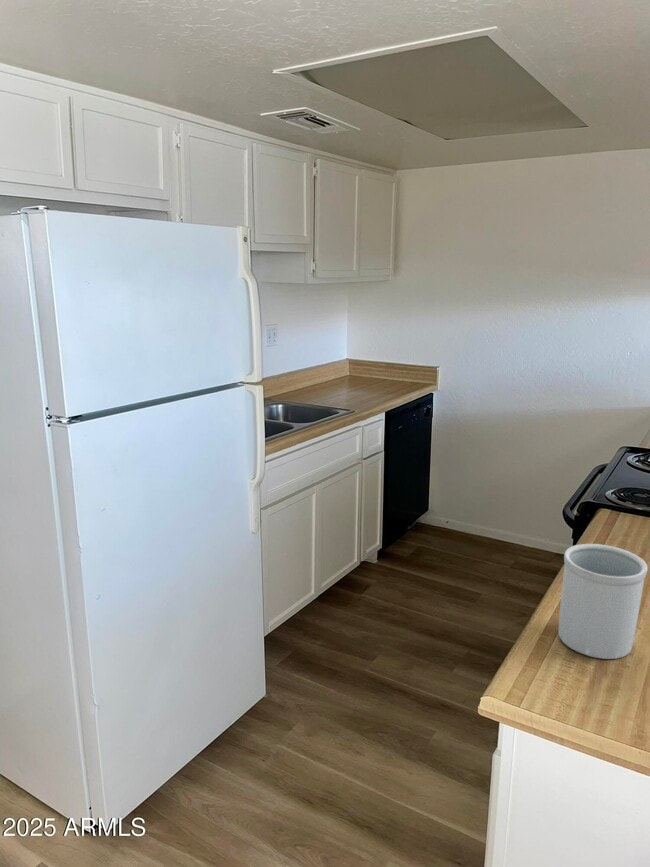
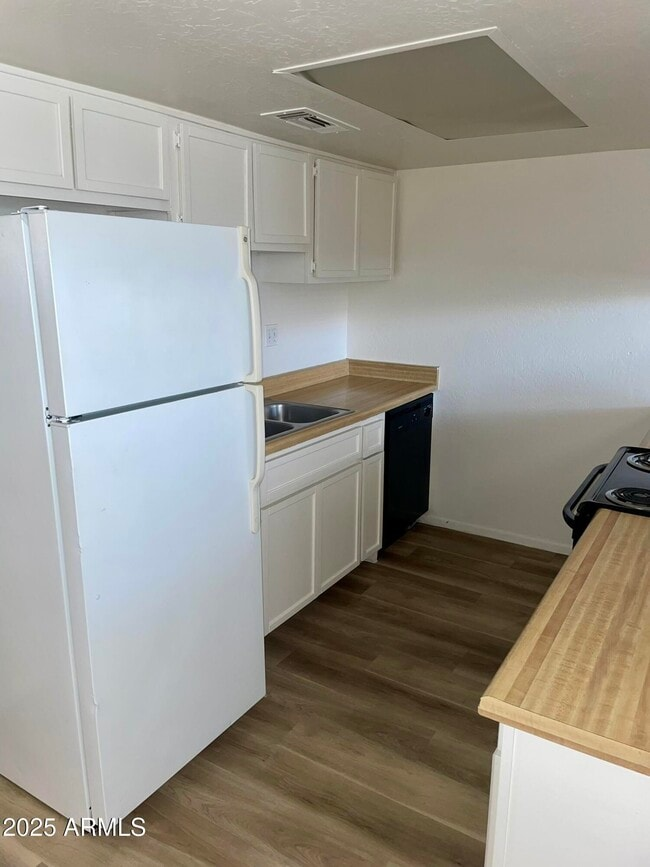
- utensil holder (600, 600)
